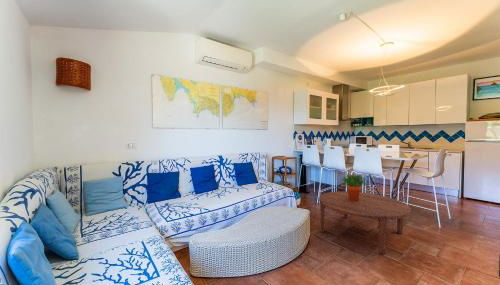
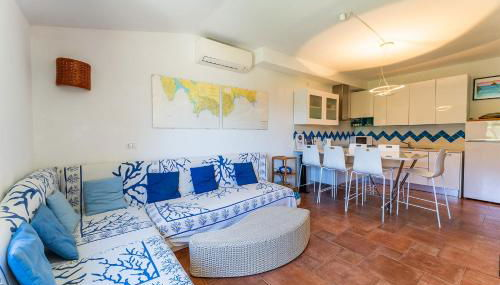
- coffee table (360, 216)
- potted plant (353, 186)
